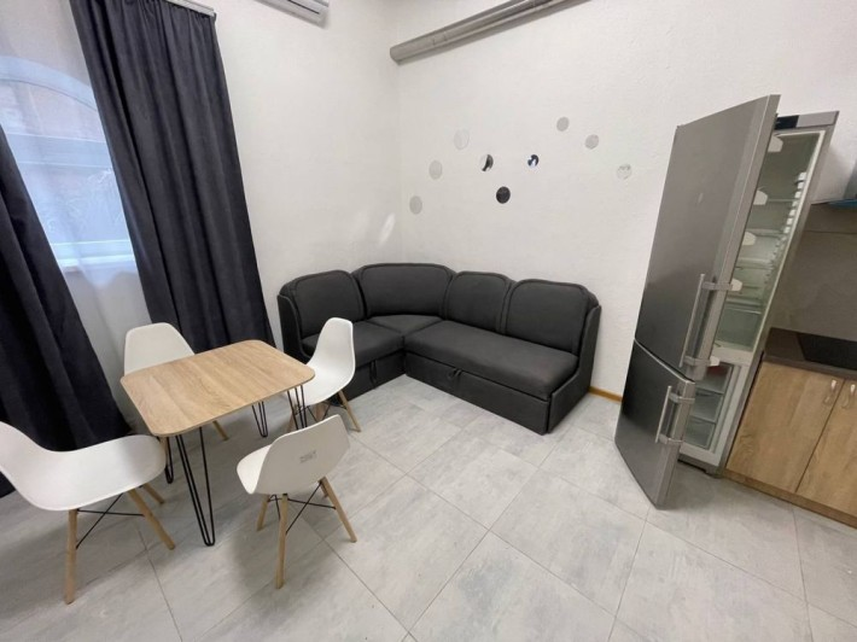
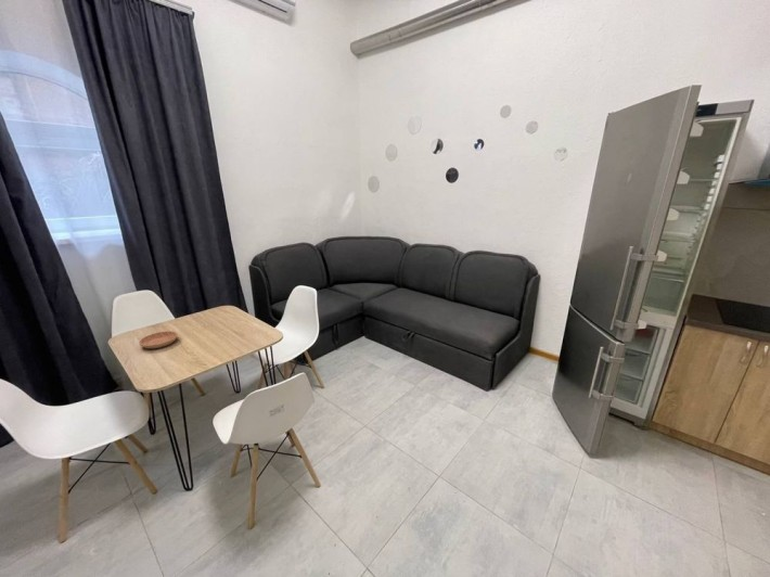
+ saucer (158, 339)
